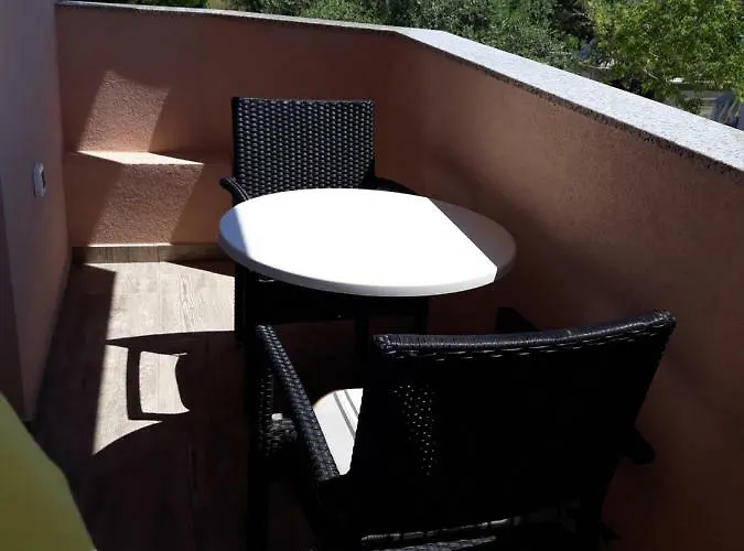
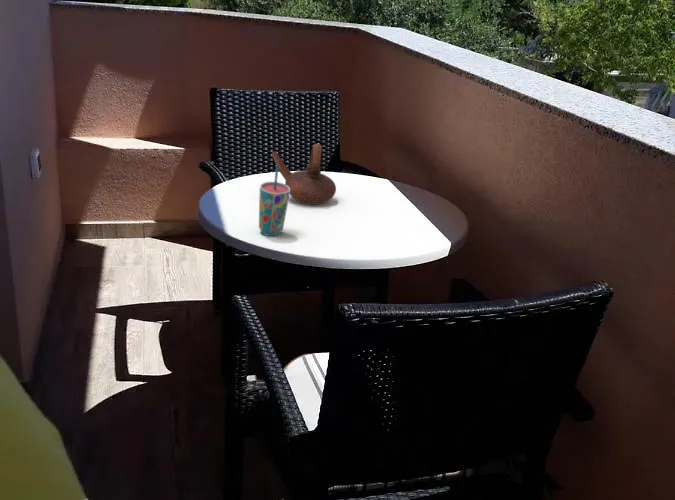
+ teapot (303, 171)
+ cup (273, 199)
